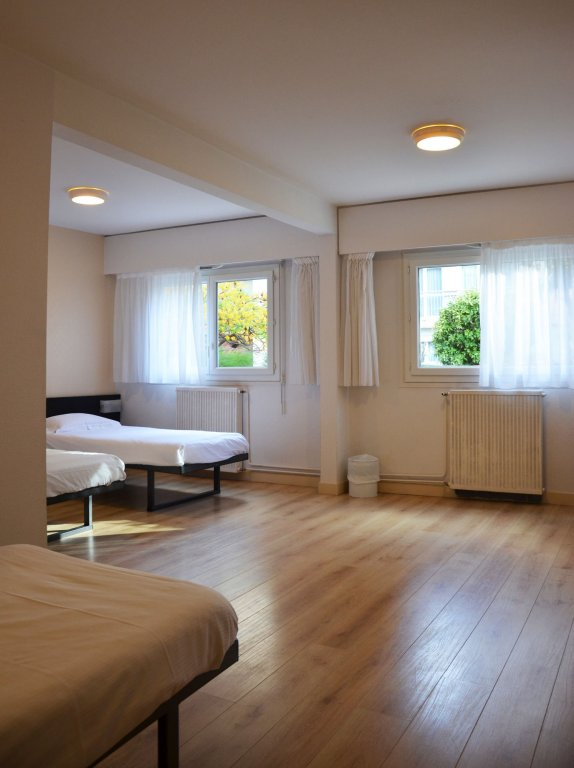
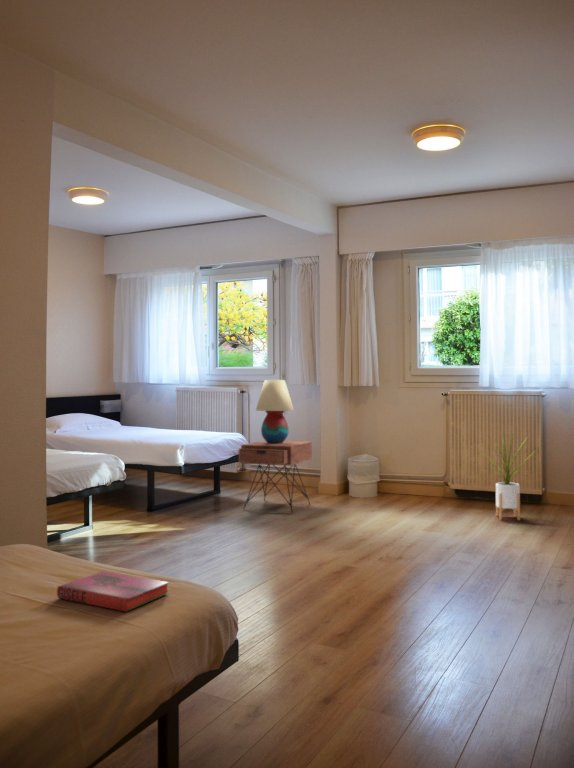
+ nightstand (275, 475)
+ house plant (506, 473)
+ table lamp (274, 411)
+ hardback book (113, 590)
